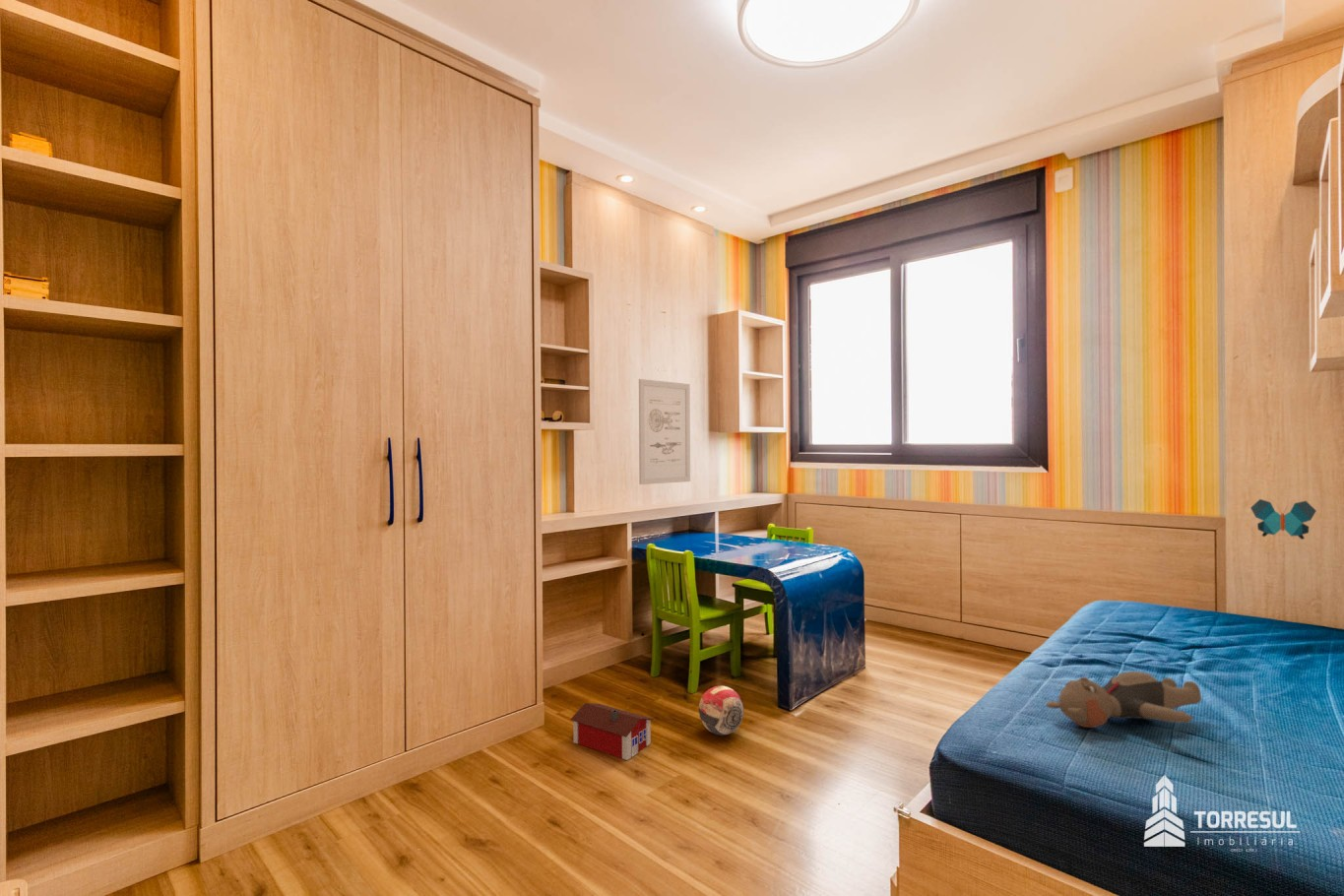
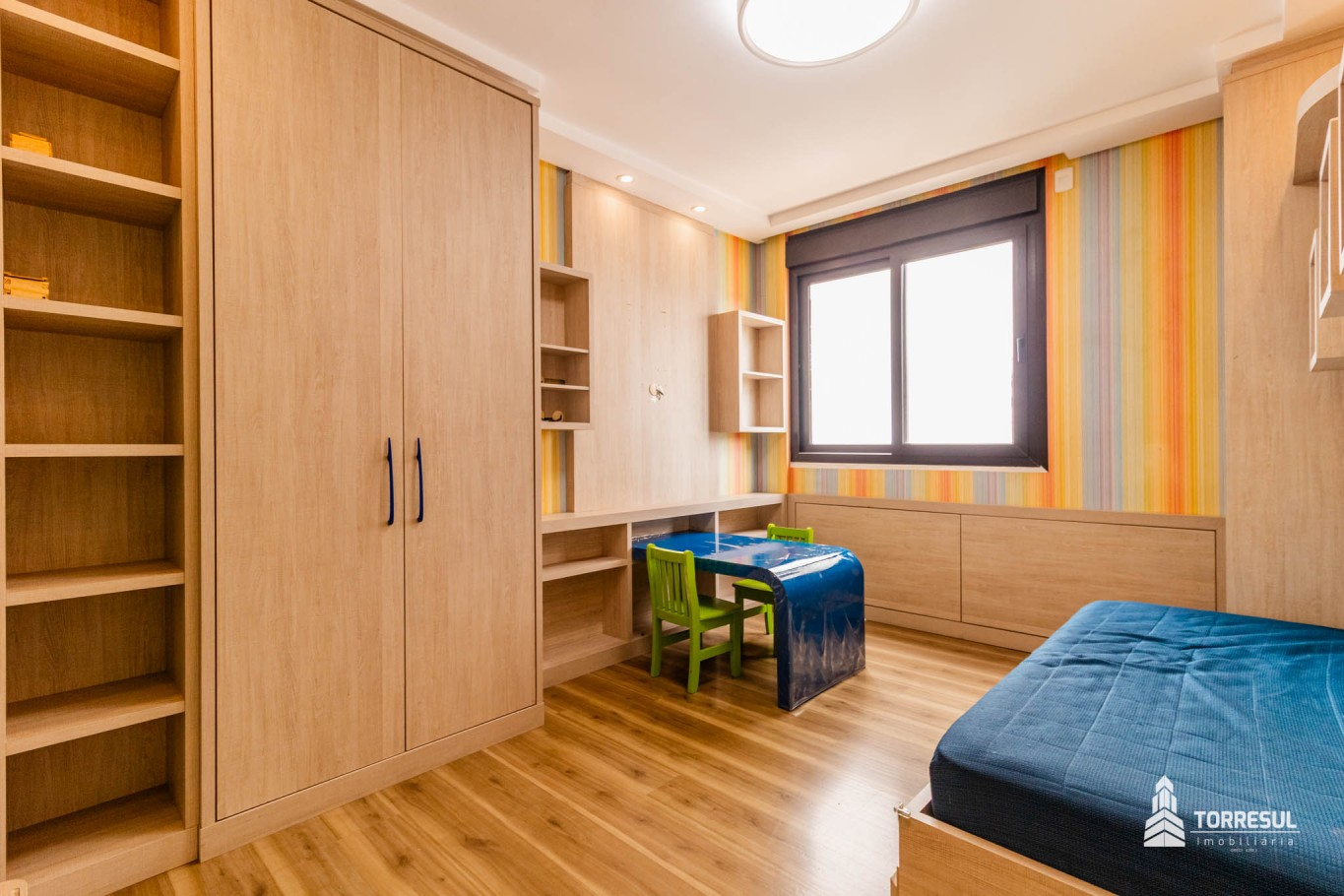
- ball (718, 710)
- decorative butterfly (1282, 519)
- toy house (611, 724)
- teddy bear (1123, 698)
- wall art (666, 432)
